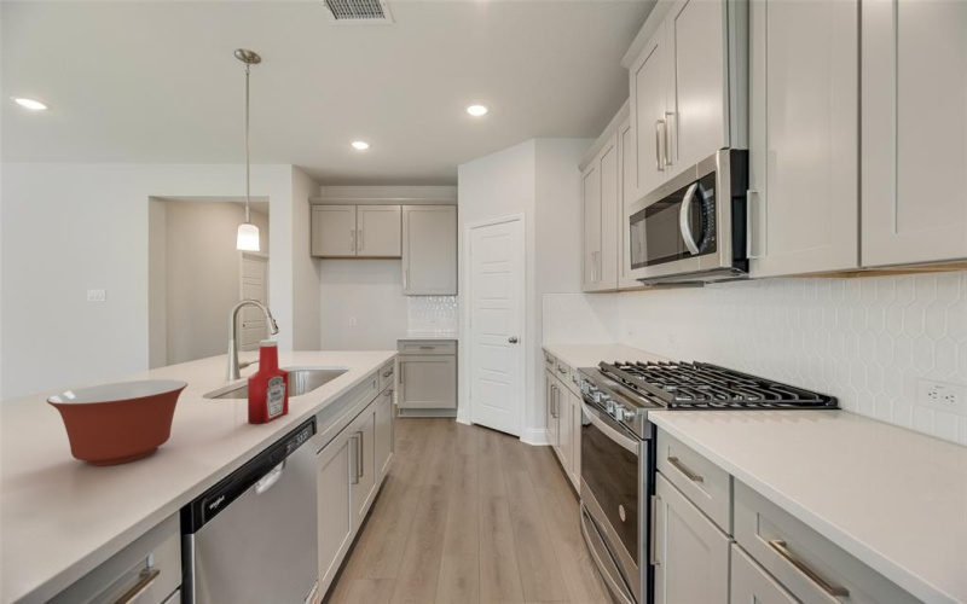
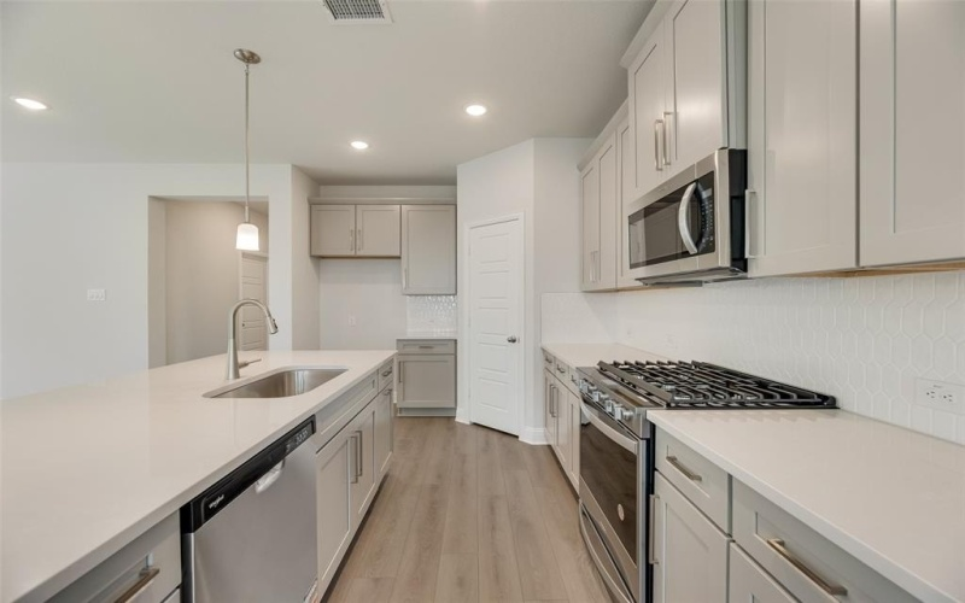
- mixing bowl (123, 422)
- soap bottle (268, 378)
